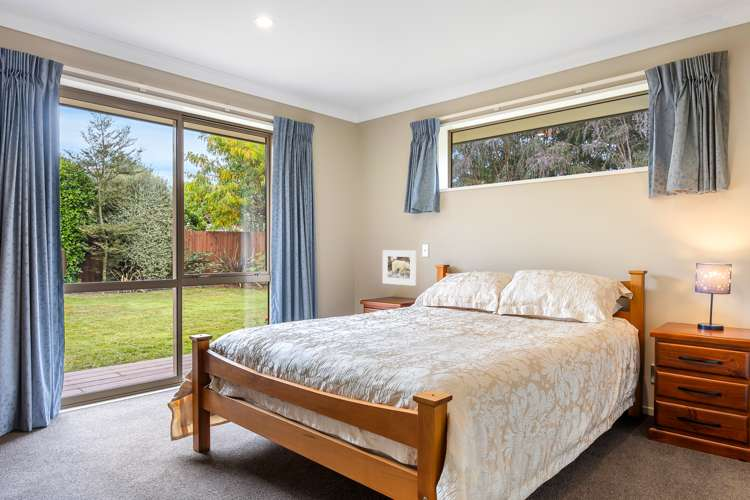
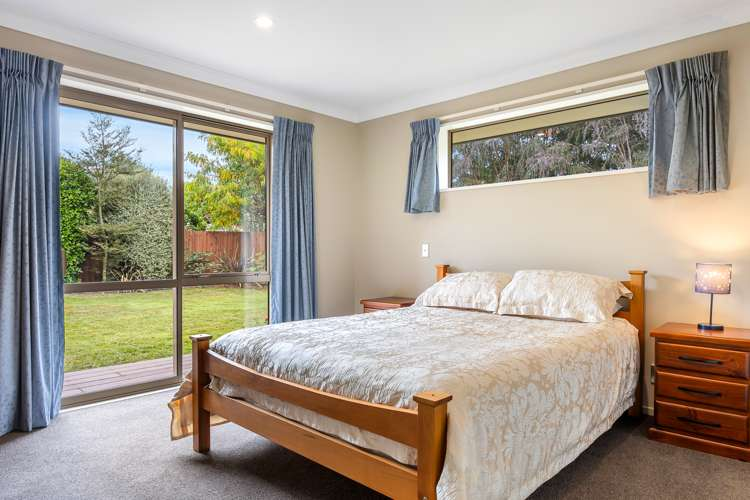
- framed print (399, 267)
